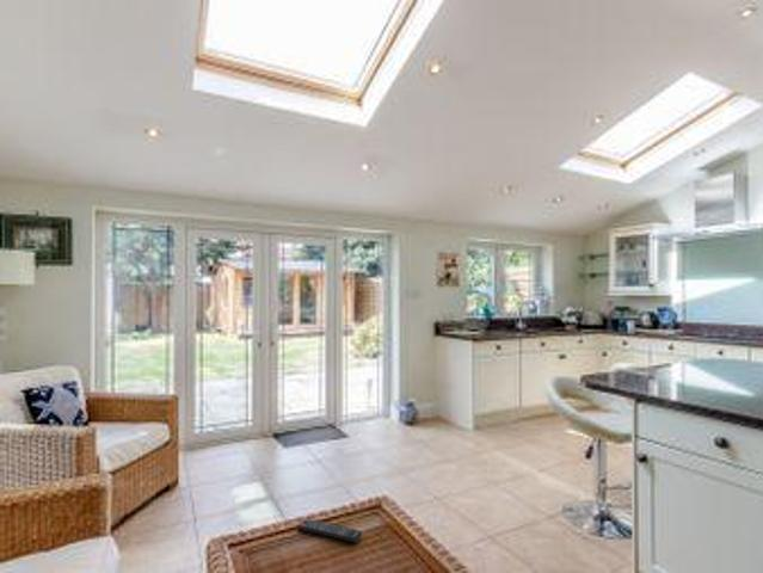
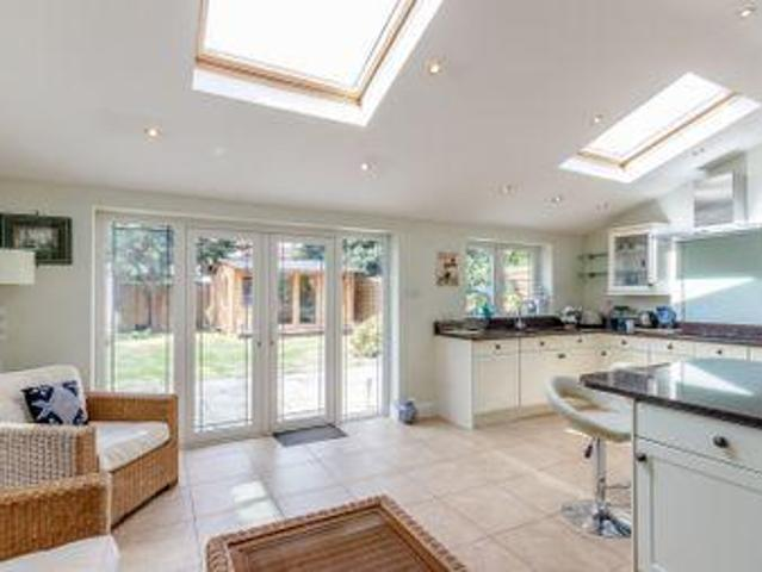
- remote control (328, 530)
